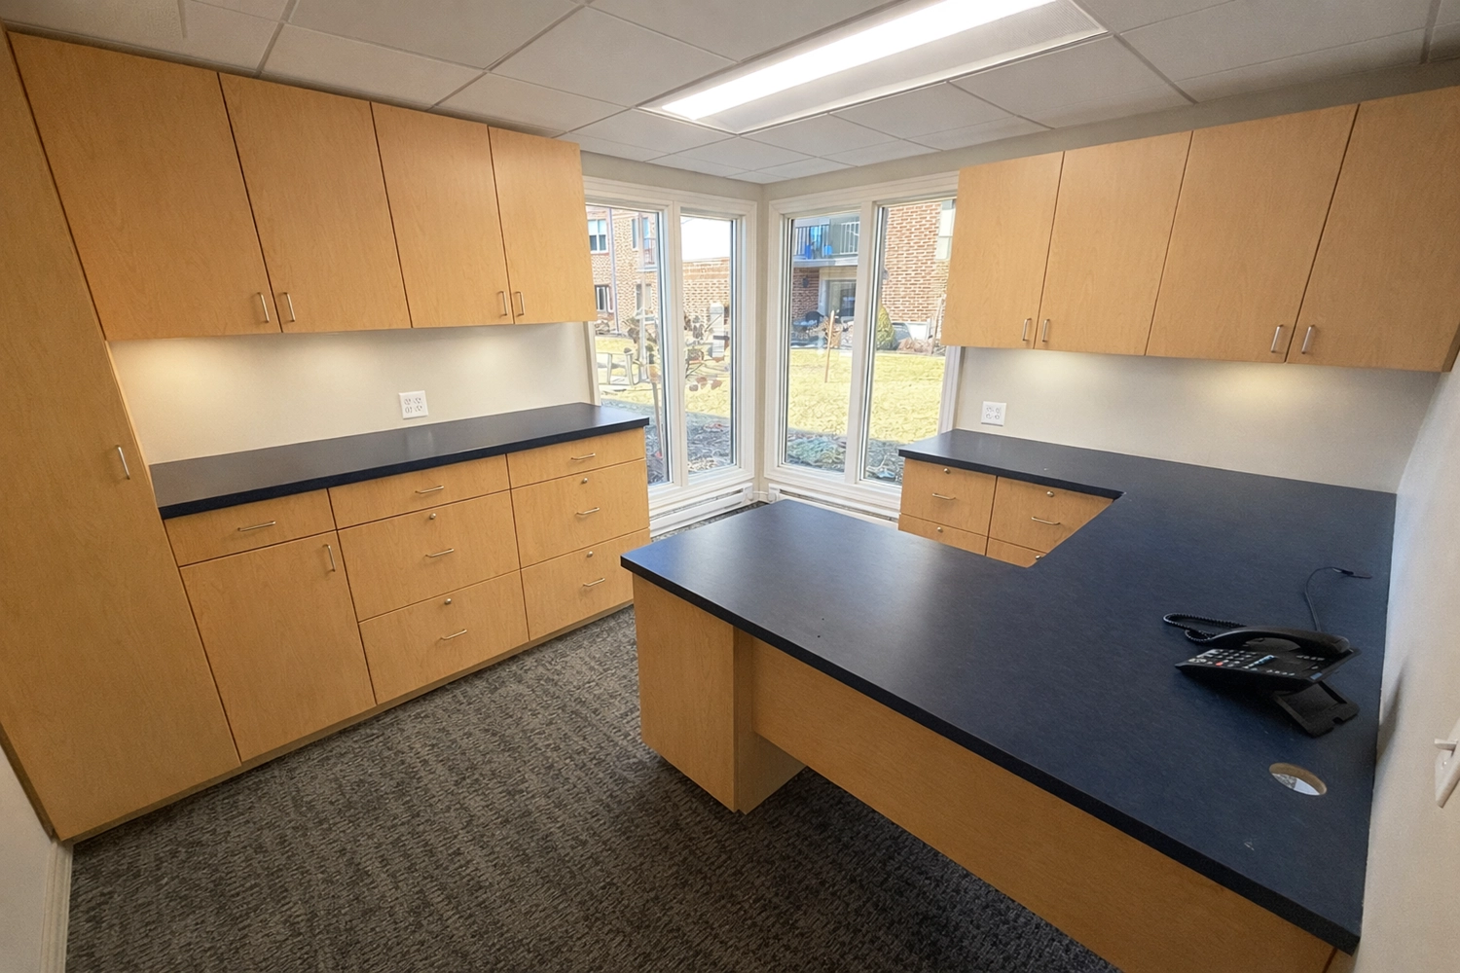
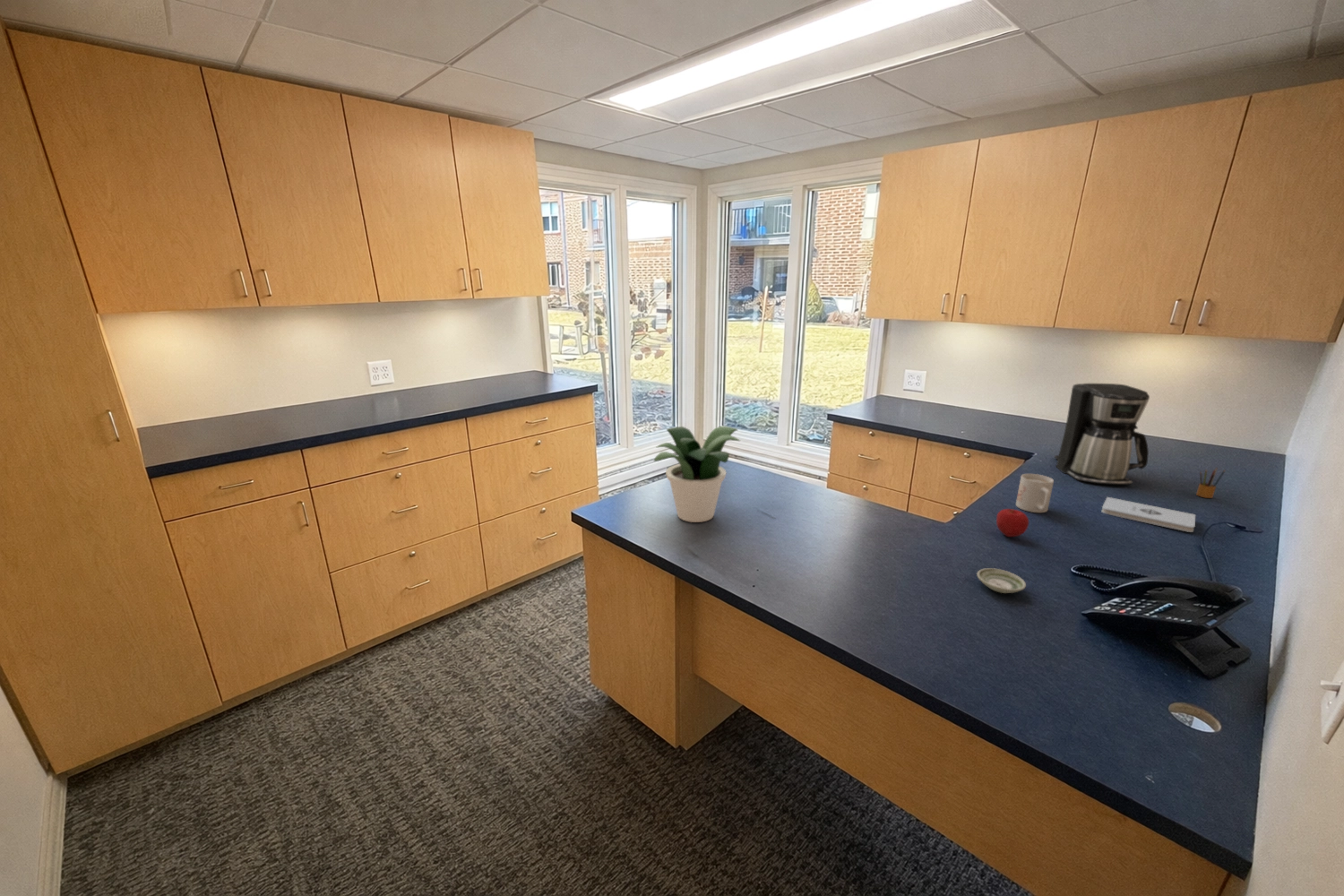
+ pencil box (1209, 482)
+ apple (1012, 522)
+ notepad (1147, 513)
+ mug (1037, 495)
+ potted plant (699, 473)
+ saucer (1000, 582)
+ coffee maker (1105, 430)
